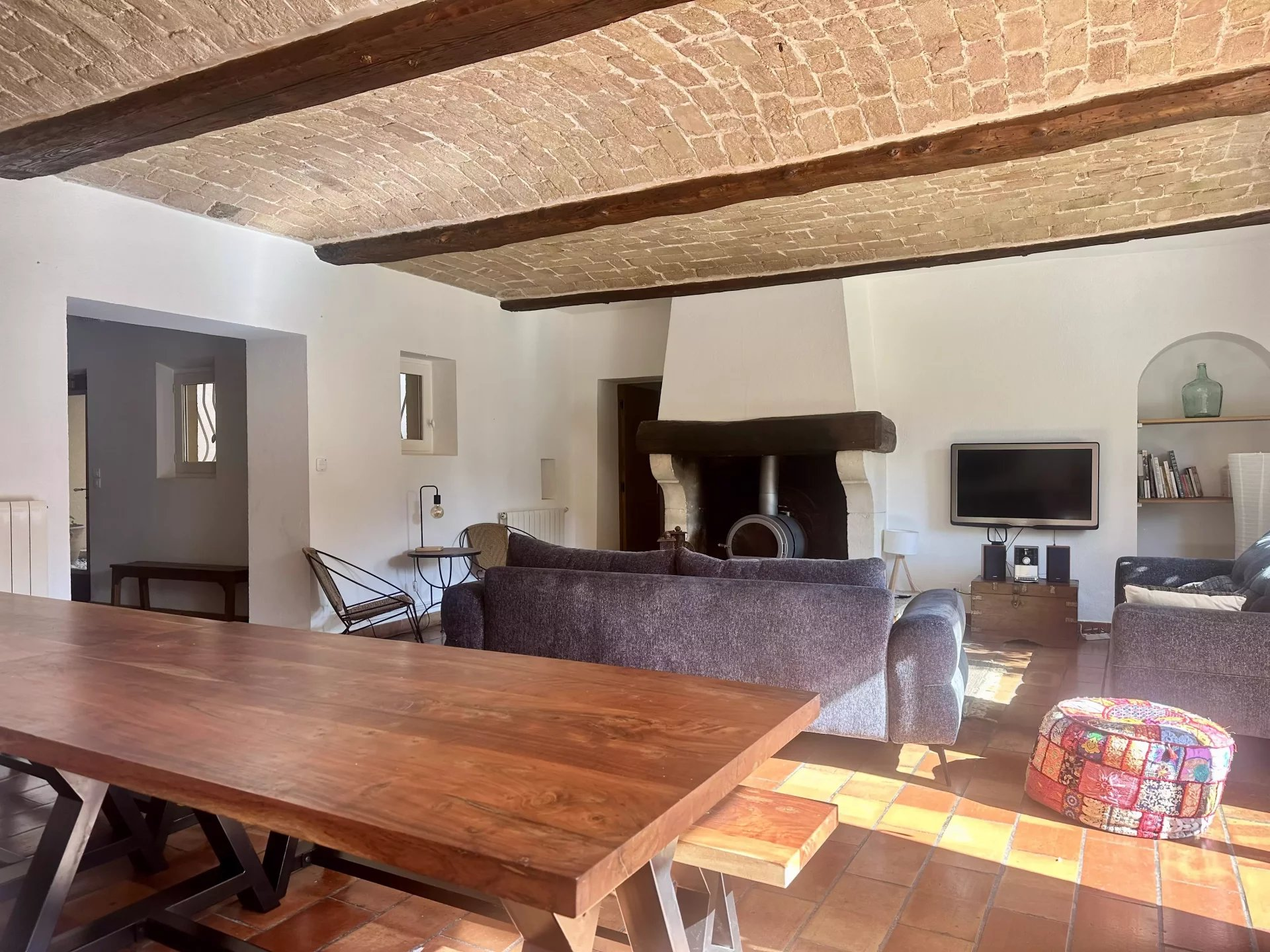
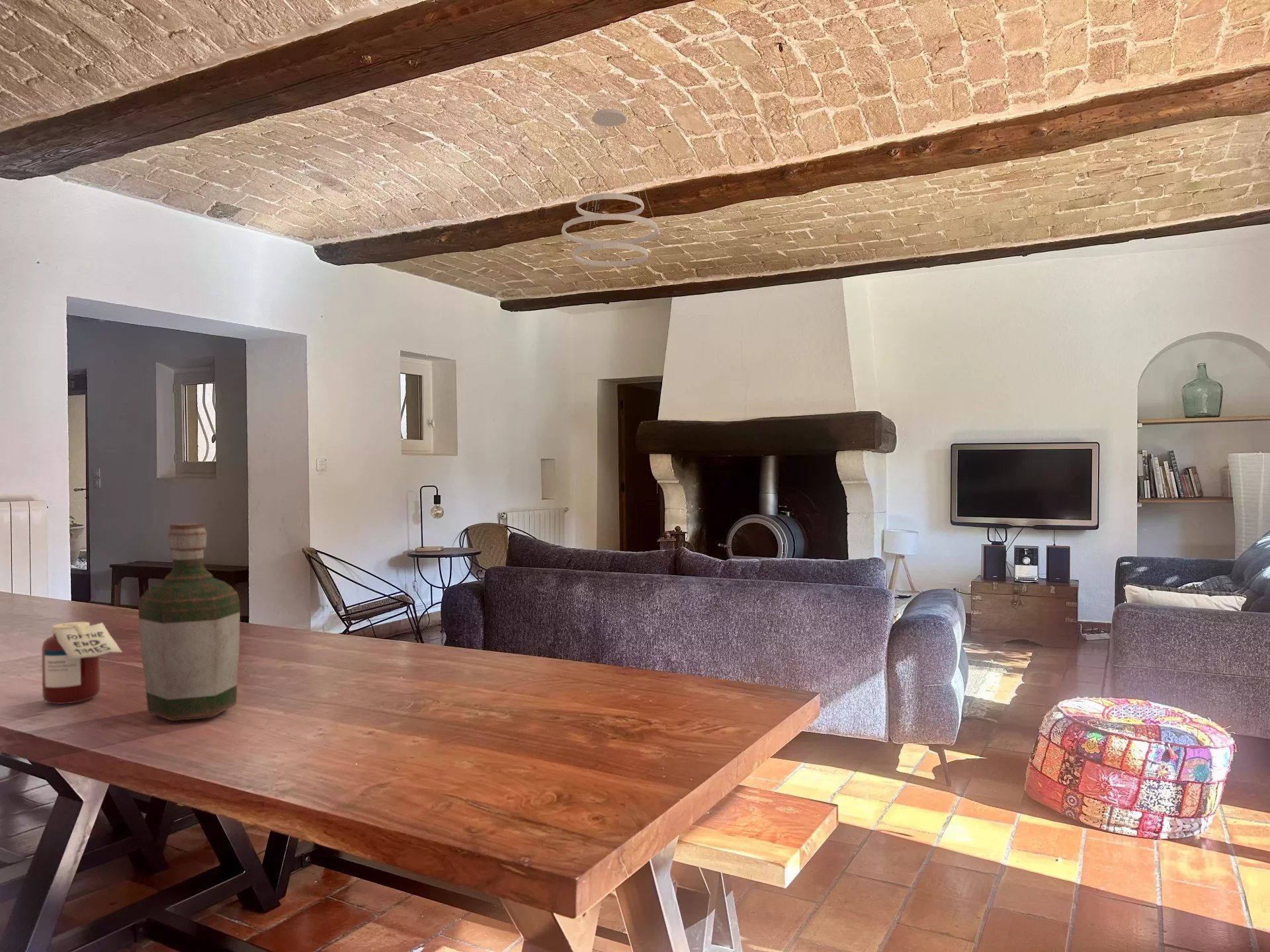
+ jar (77, 662)
+ chandelier (609, 193)
+ bottle (190, 617)
